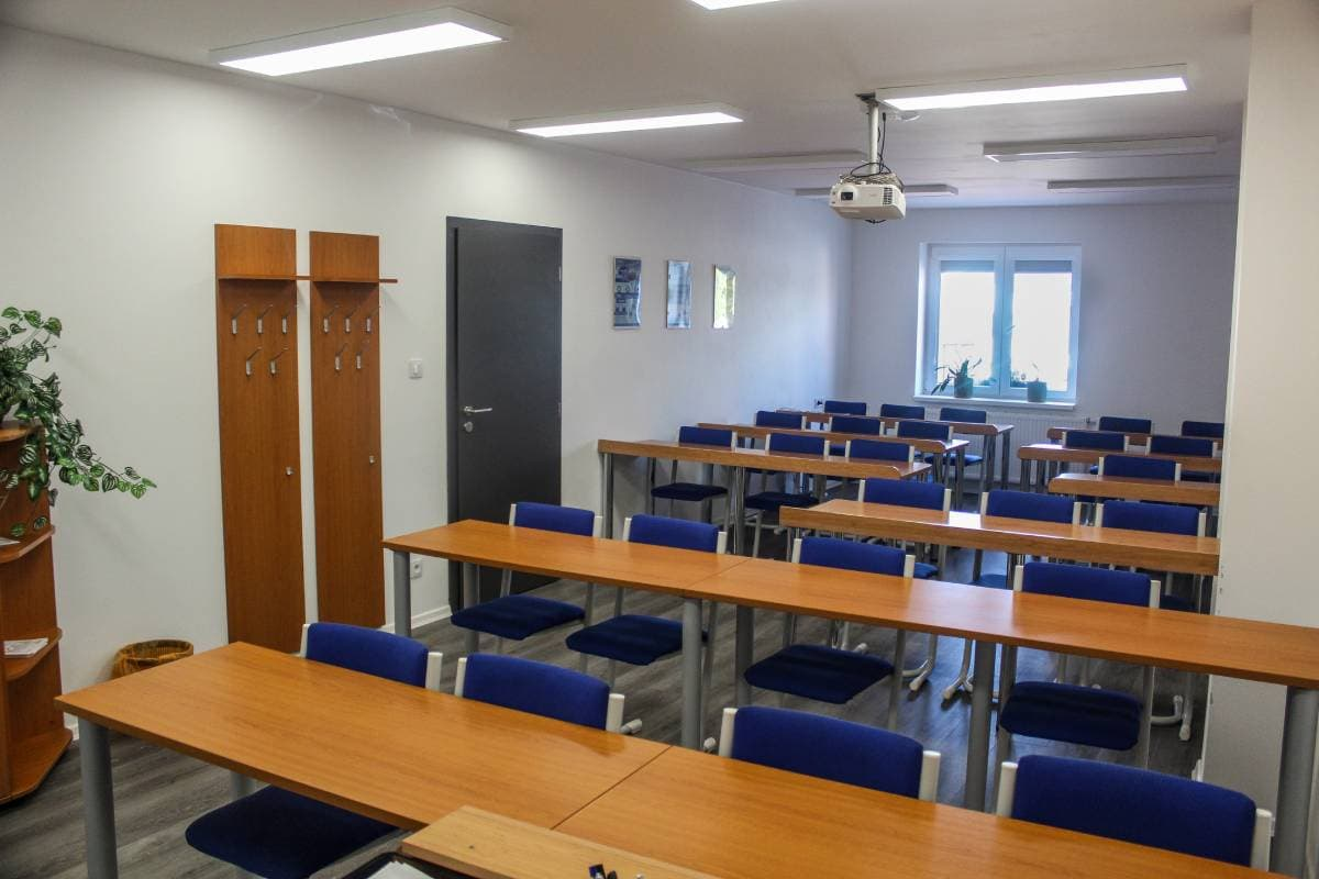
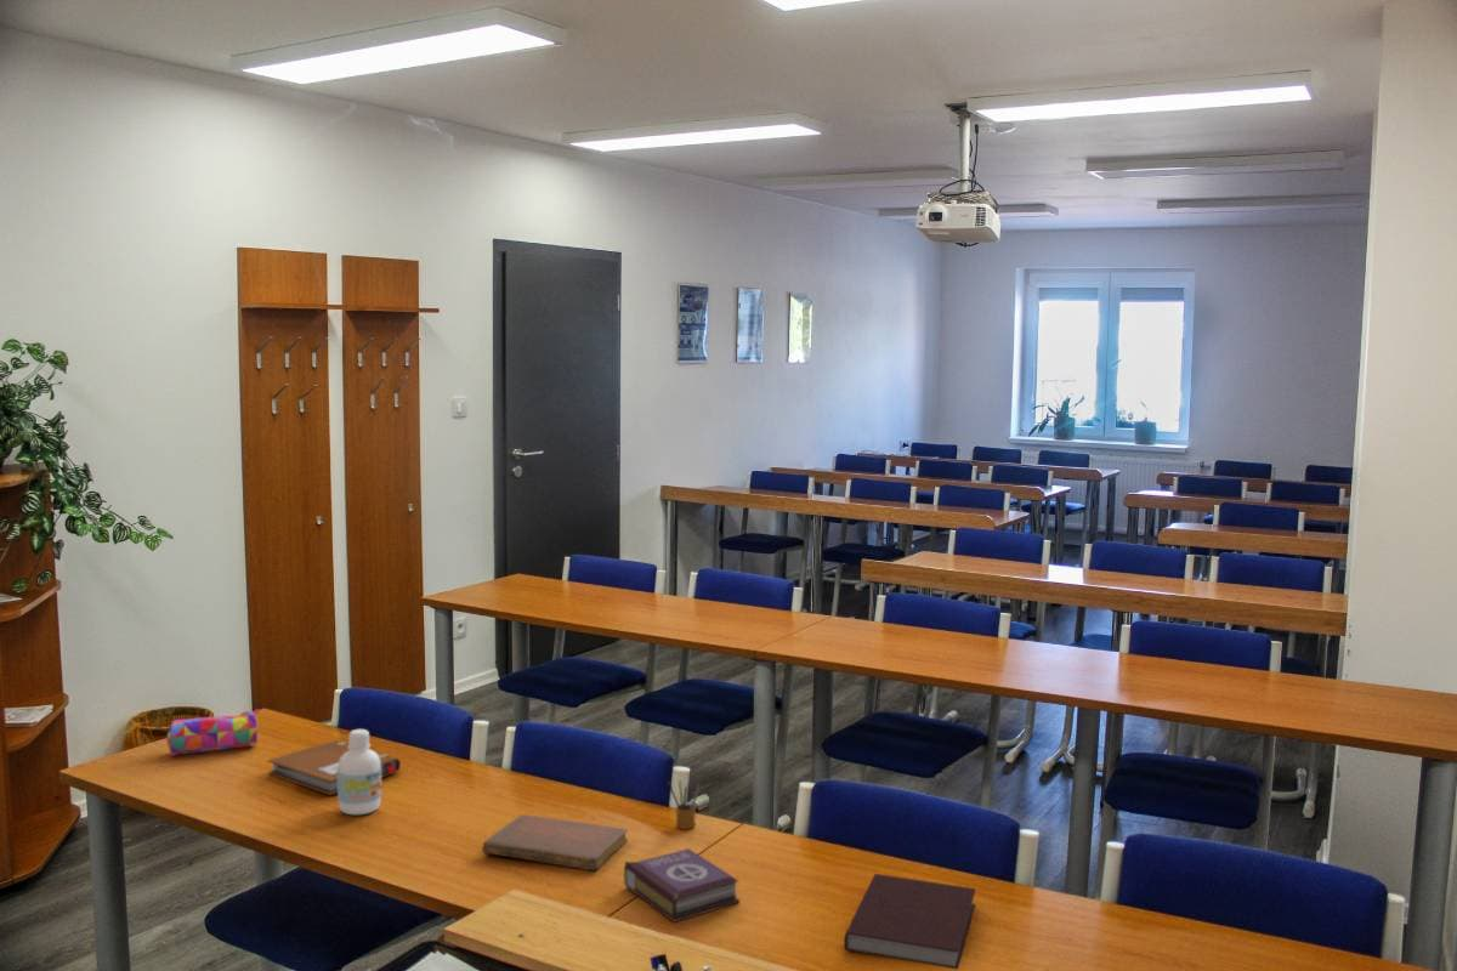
+ notebook (912, 918)
+ book (680, 881)
+ pencil case (214, 732)
+ bottle (359, 771)
+ notebook (336, 765)
+ pencil box (684, 802)
+ notebook (556, 841)
